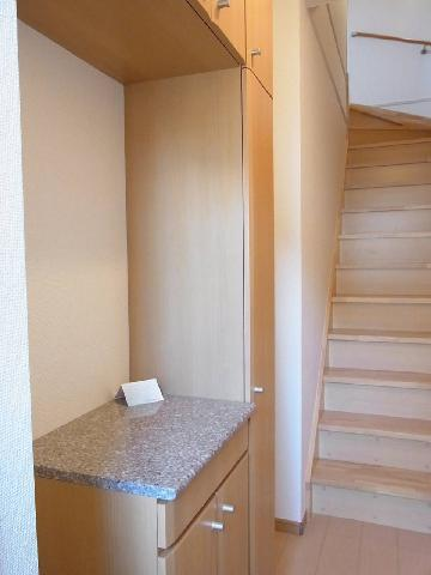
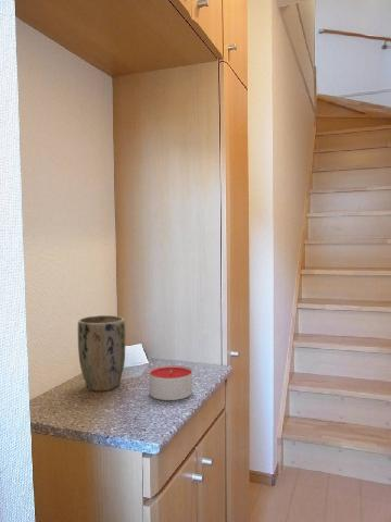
+ candle (171, 381)
+ plant pot (101, 352)
